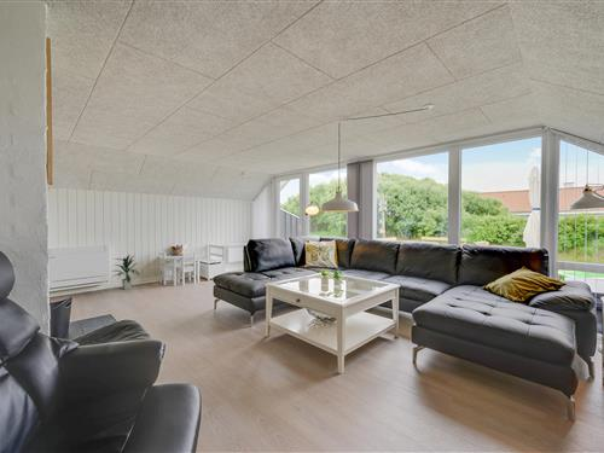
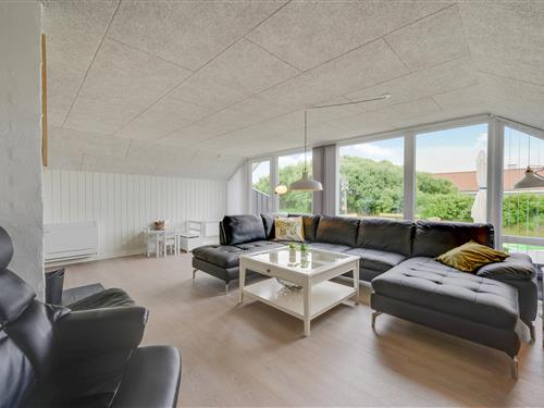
- indoor plant (126, 271)
